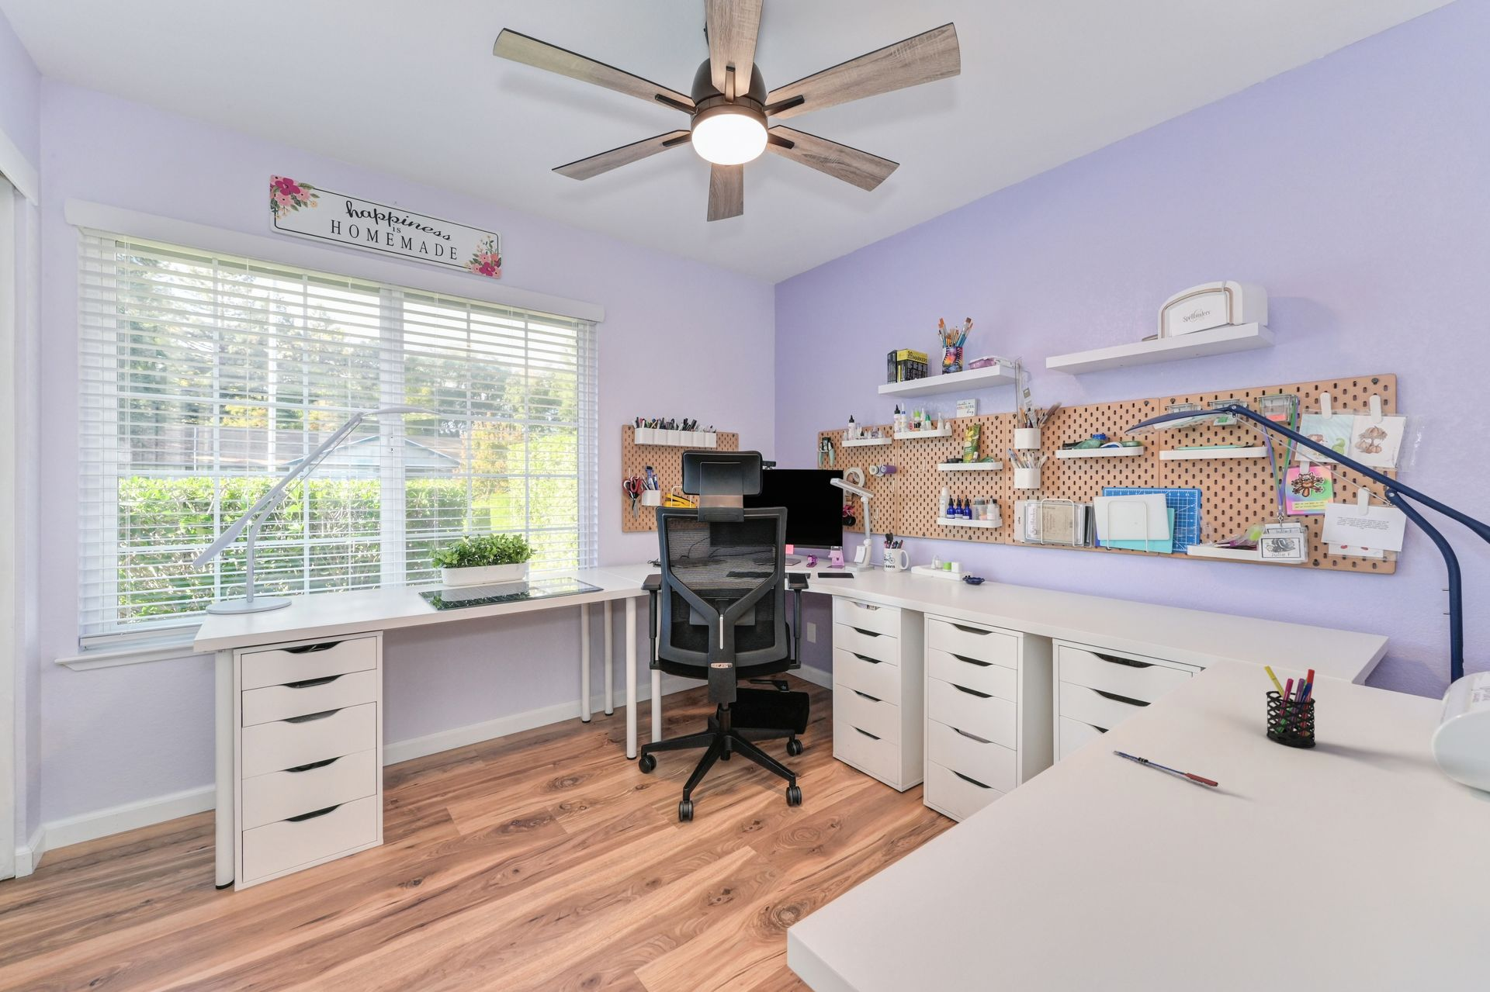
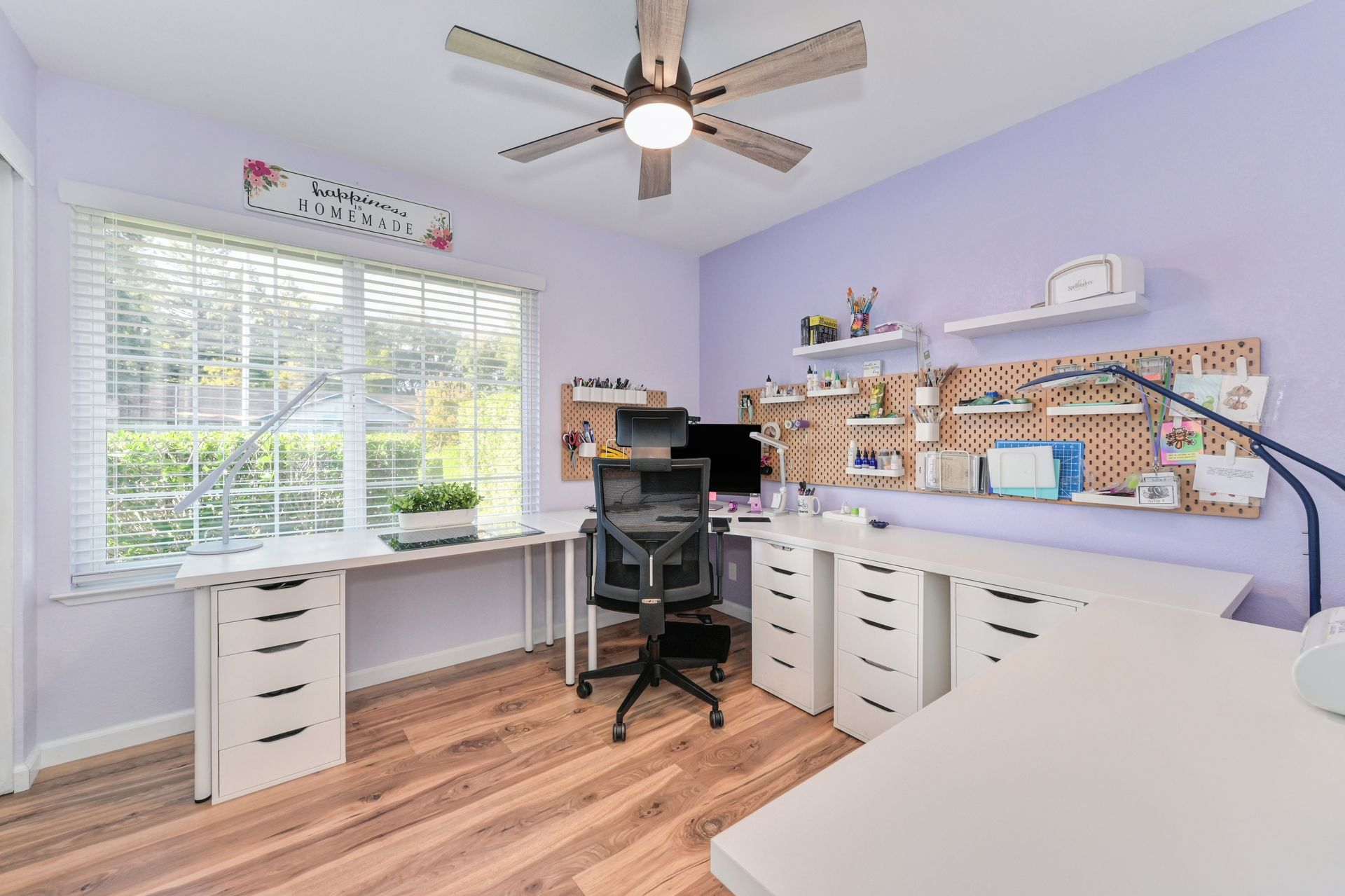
- pen holder (1295, 703)
- pen (1162, 766)
